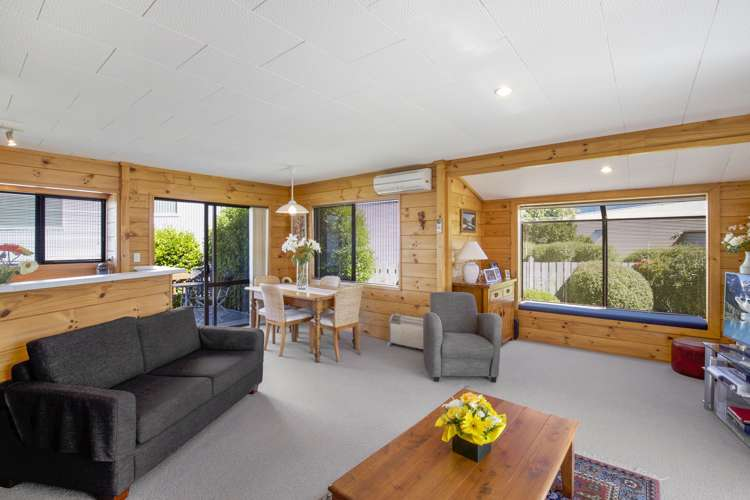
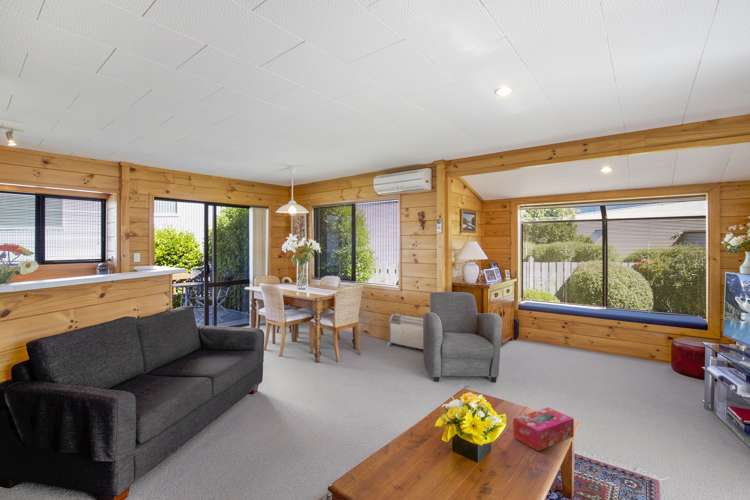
+ tissue box (543, 427)
